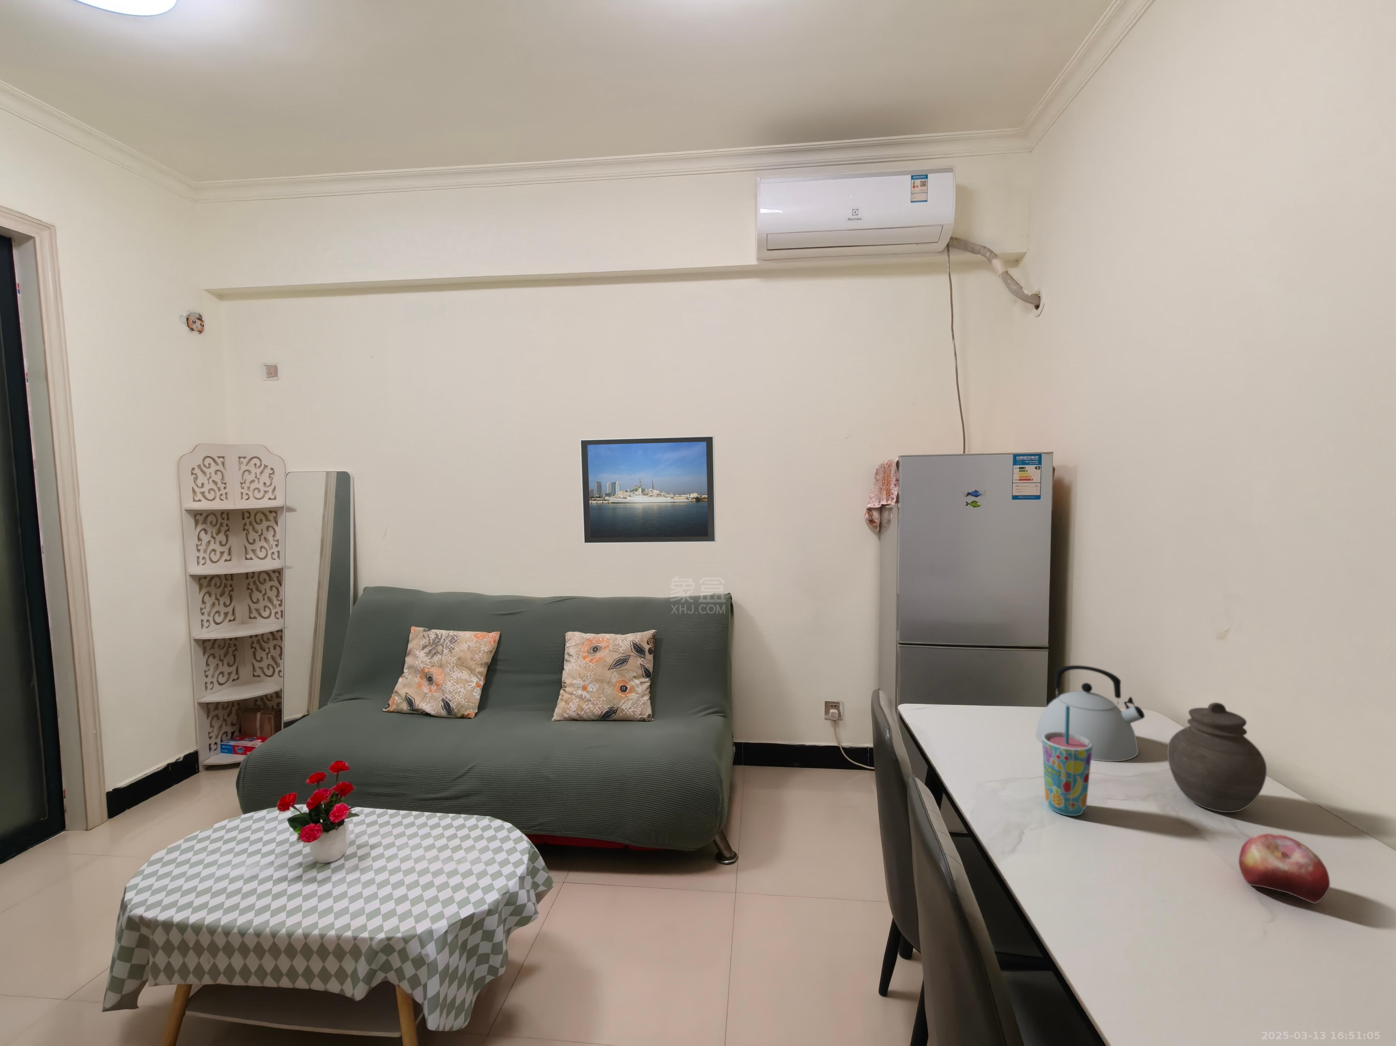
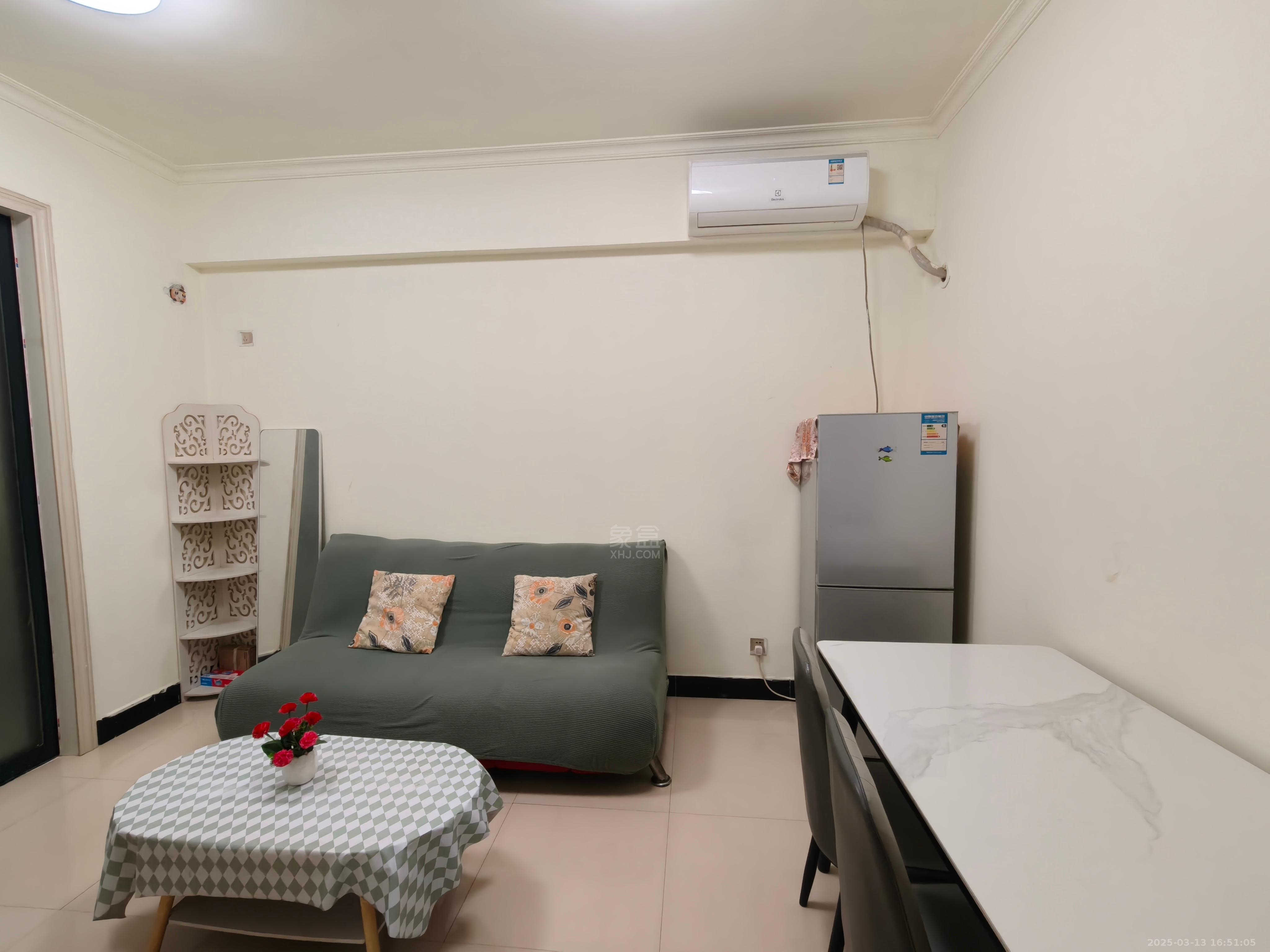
- cup (1066, 758)
- fruit (1283, 866)
- jar (1216, 753)
- kettle (1088, 704)
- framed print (647, 490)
